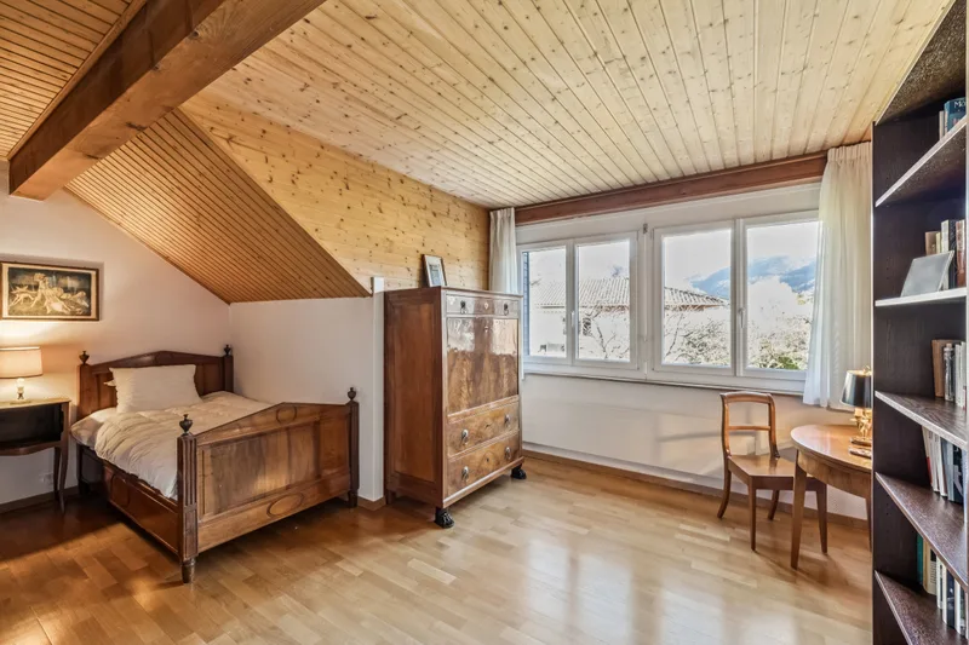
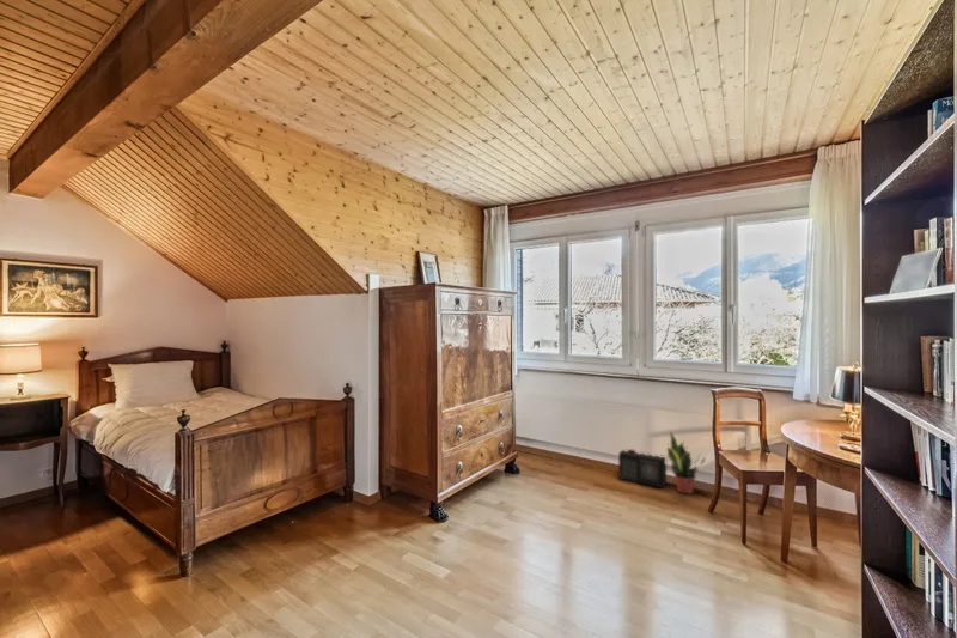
+ speaker (641, 466)
+ potted plant (684, 462)
